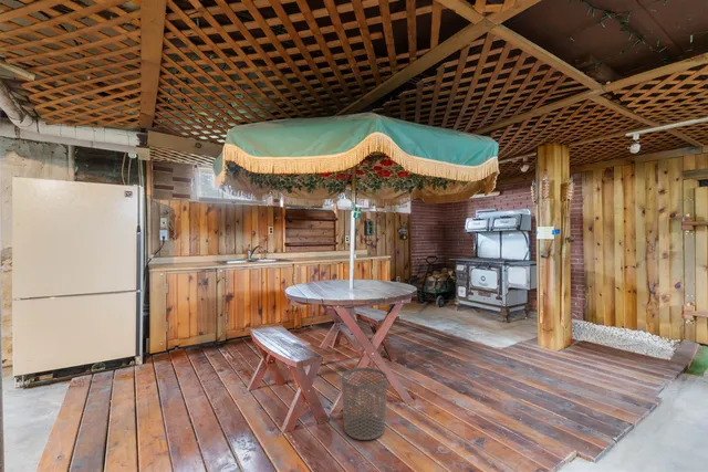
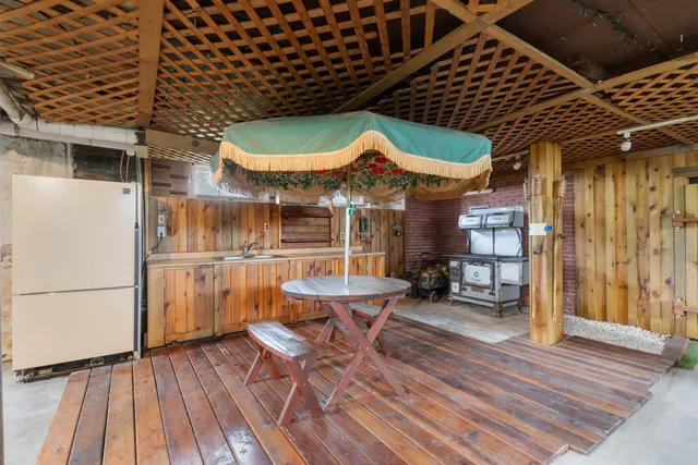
- waste bin (364, 401)
